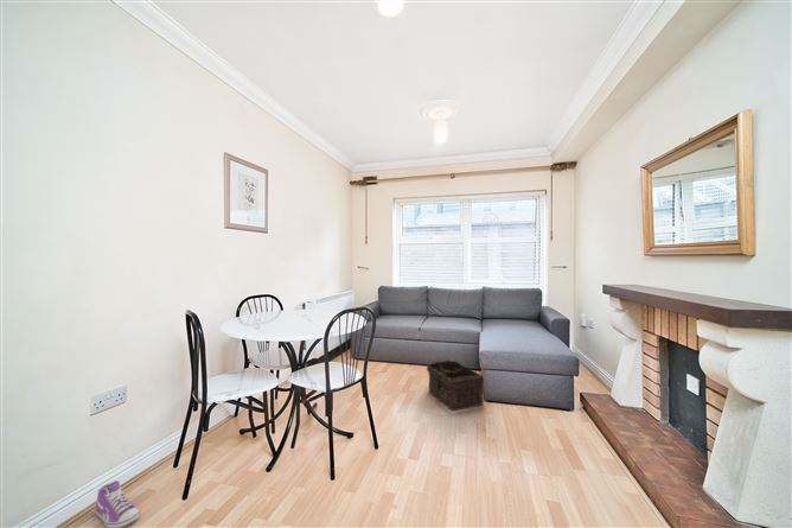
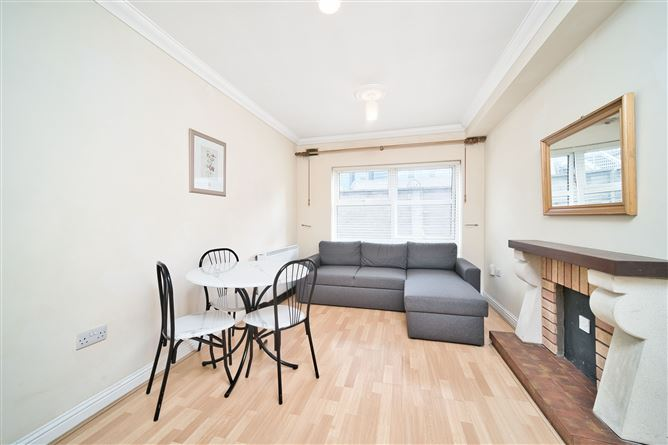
- sneaker (115, 501)
- basket (451, 381)
